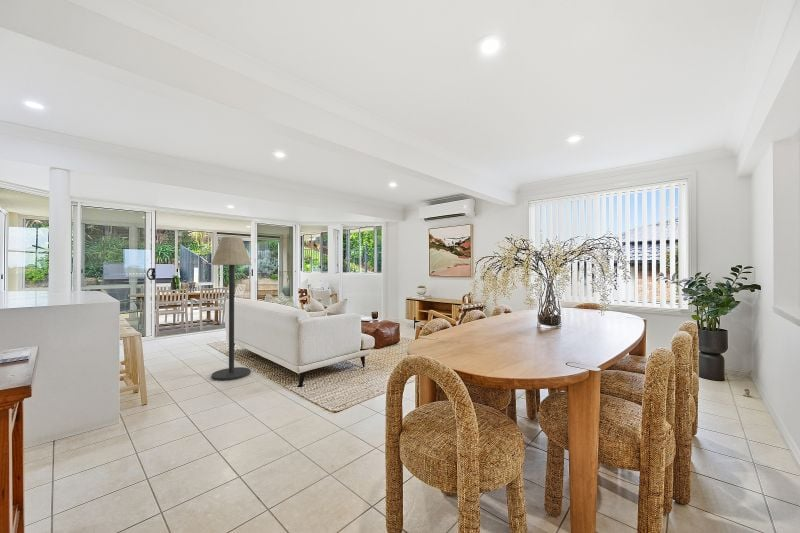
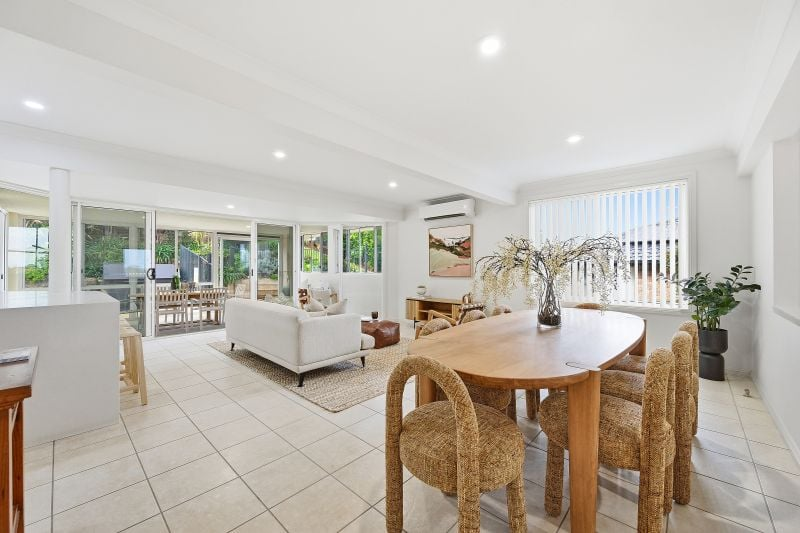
- floor lamp (231, 306)
